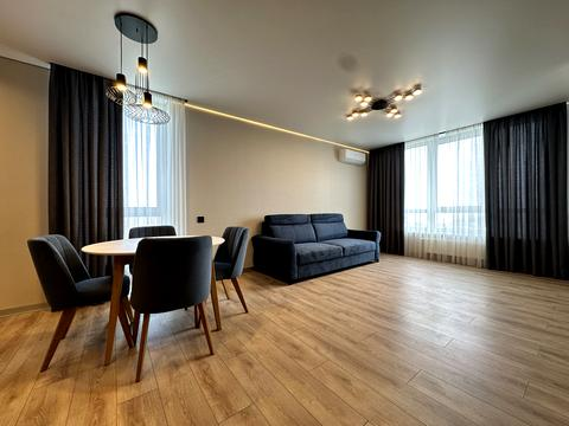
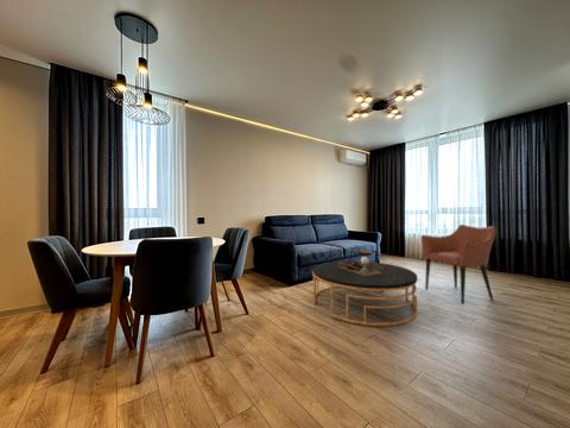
+ armchair (461, 259)
+ coffee table (361, 277)
